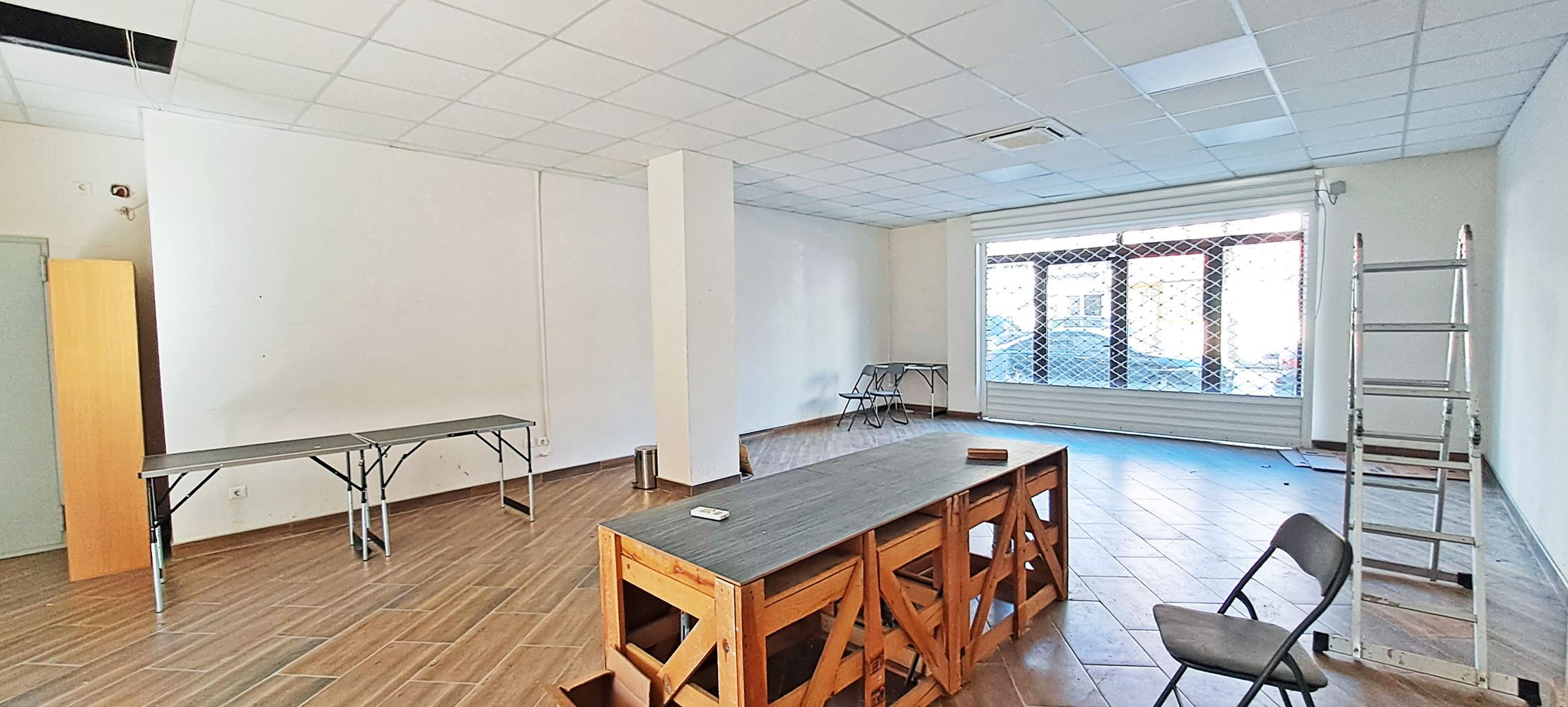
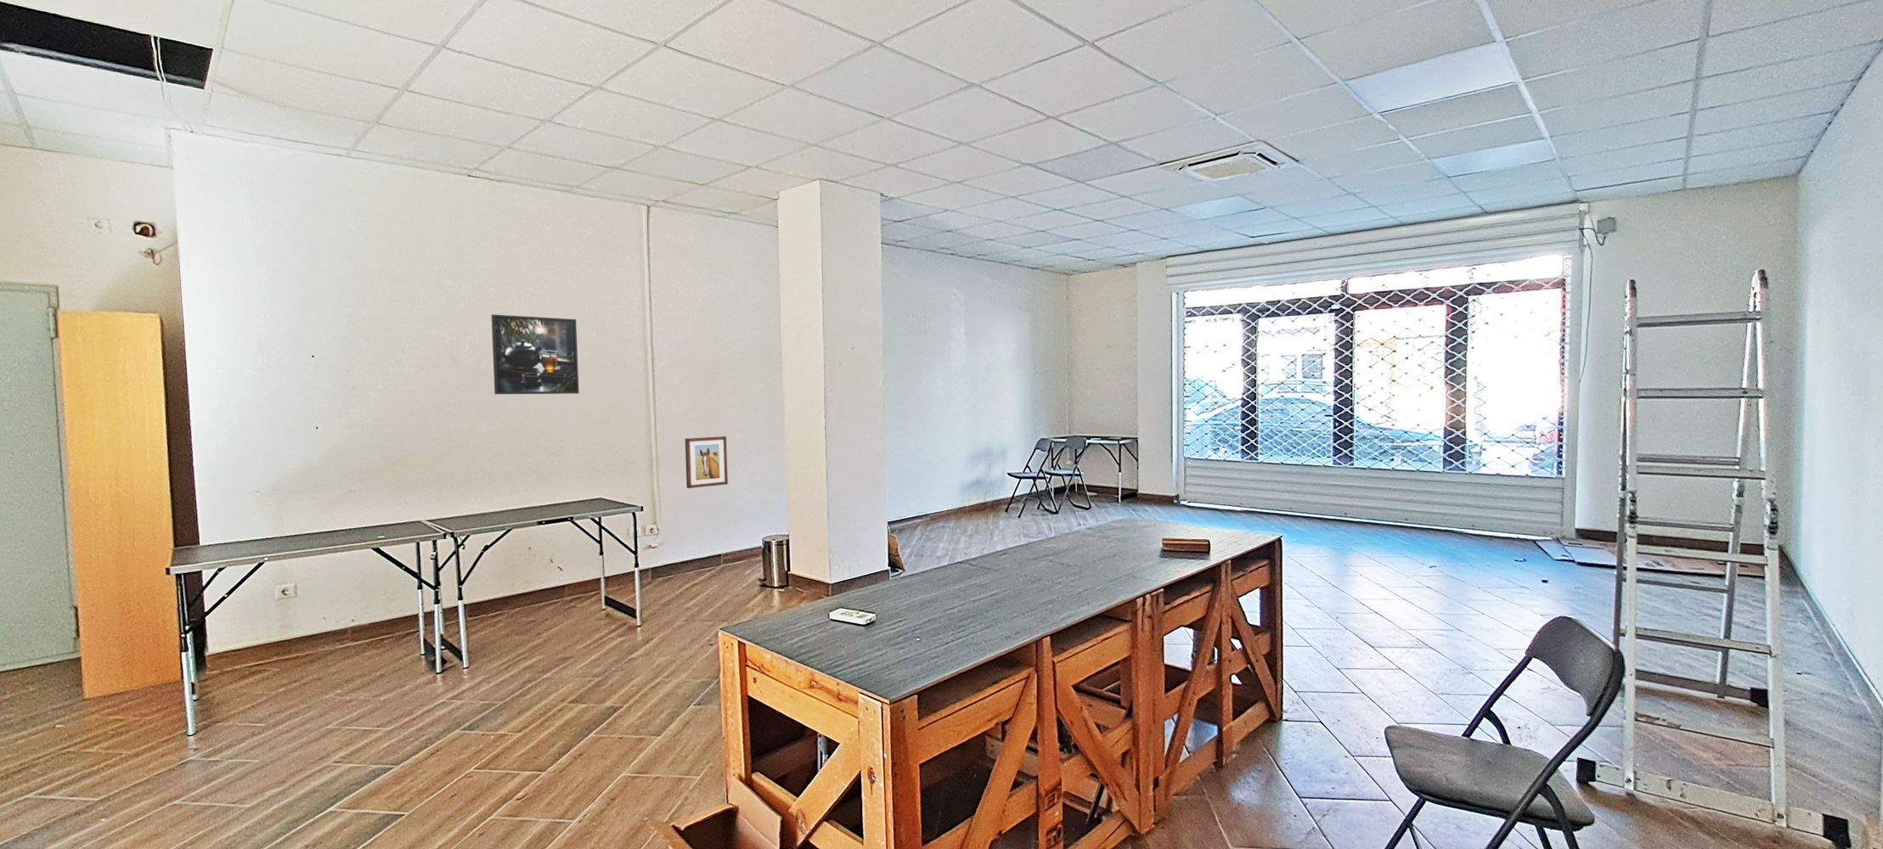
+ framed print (536, 355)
+ wall art (706, 462)
